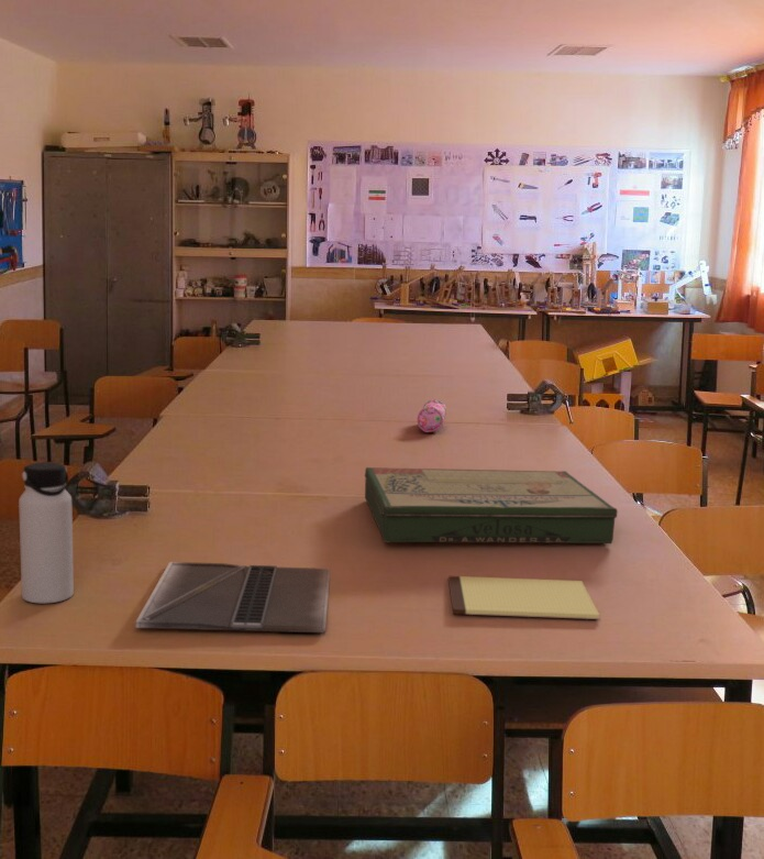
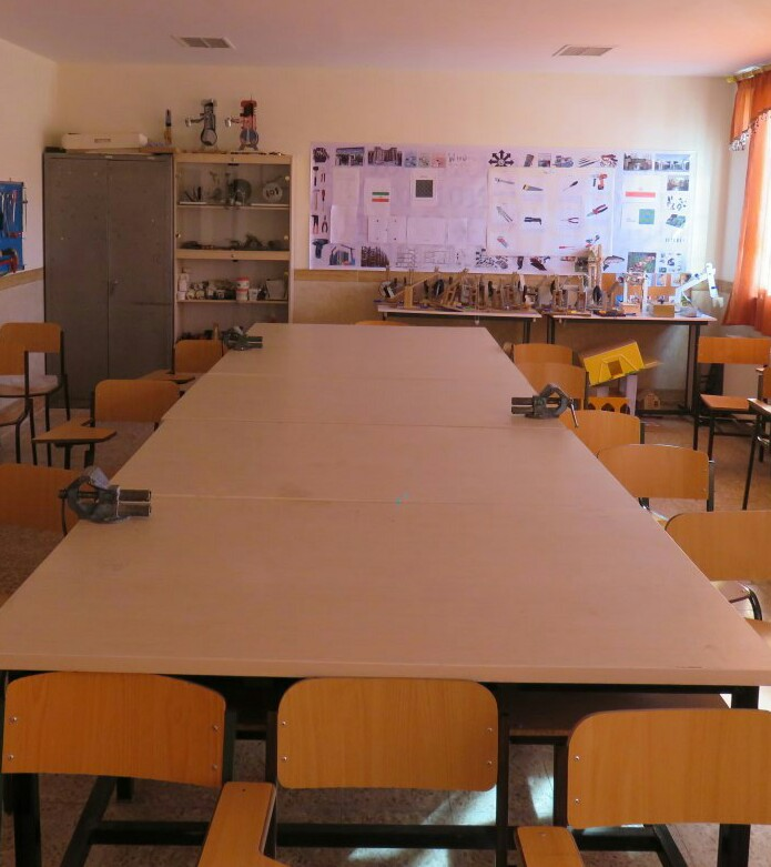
- laptop (241, 594)
- pencil case (432, 415)
- board game (481, 503)
- notepad (520, 596)
- water bottle (46, 530)
